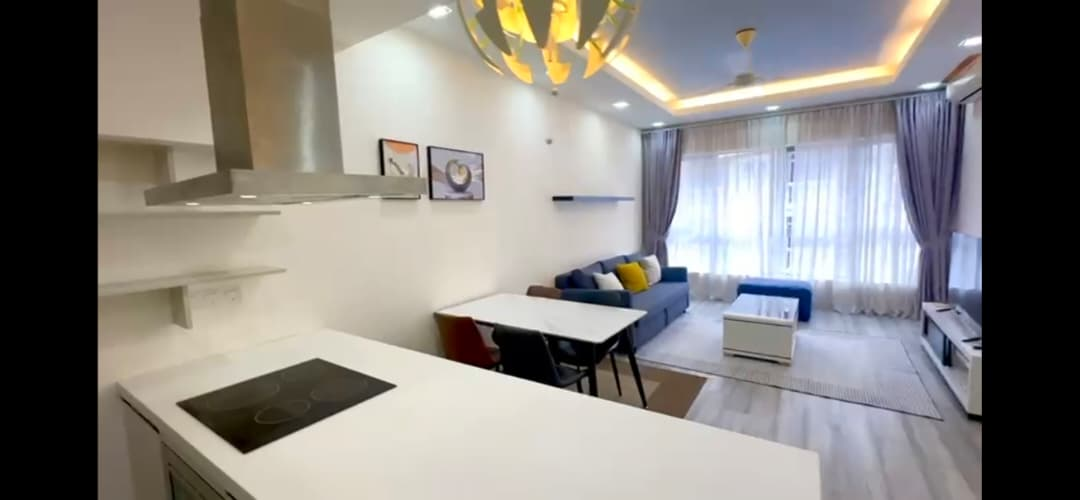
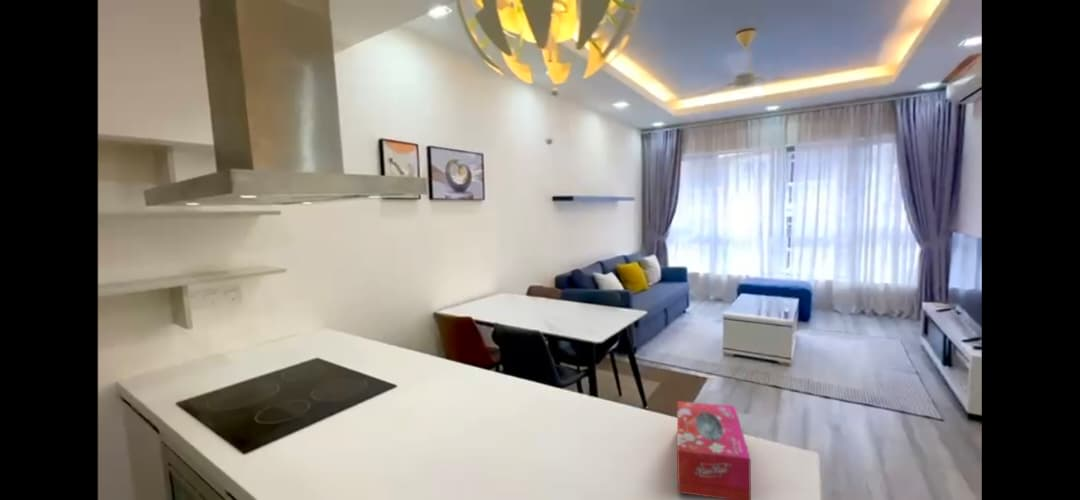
+ tissue box (709, 444)
